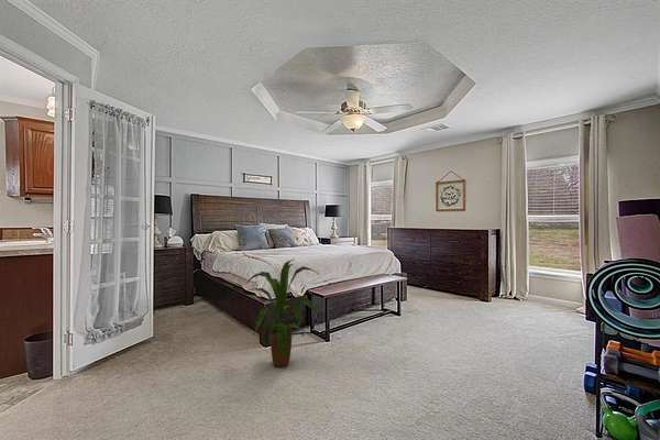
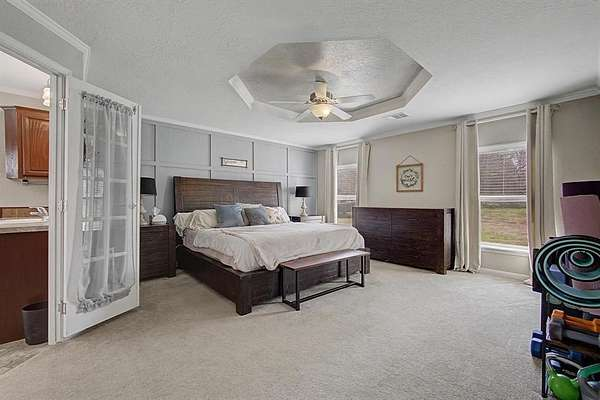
- house plant (282, 307)
